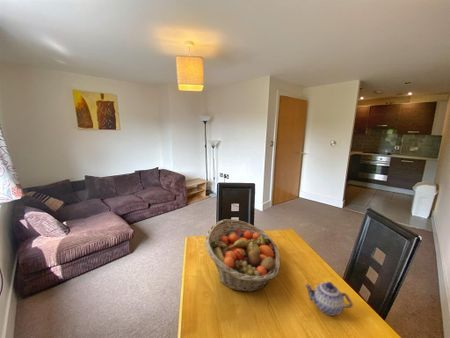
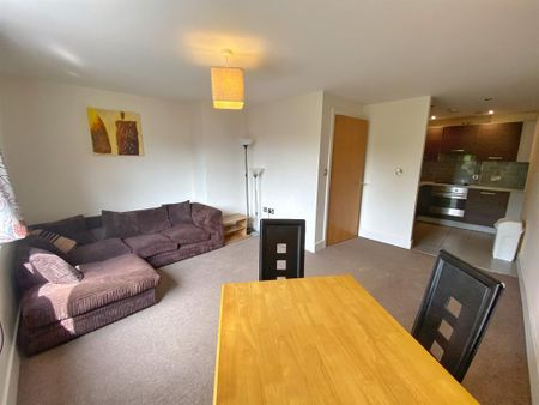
- teapot (328, 295)
- fruit basket (243, 250)
